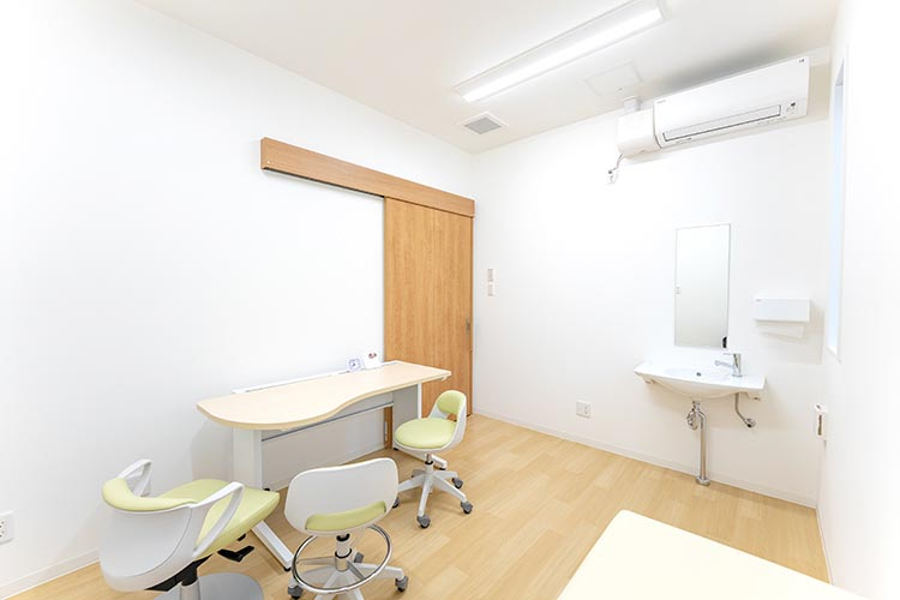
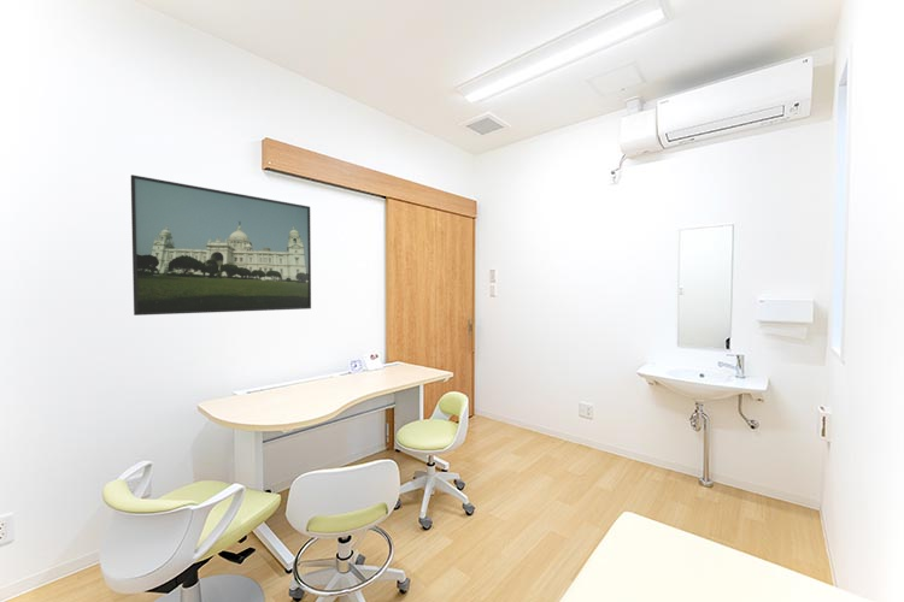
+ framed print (235, 252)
